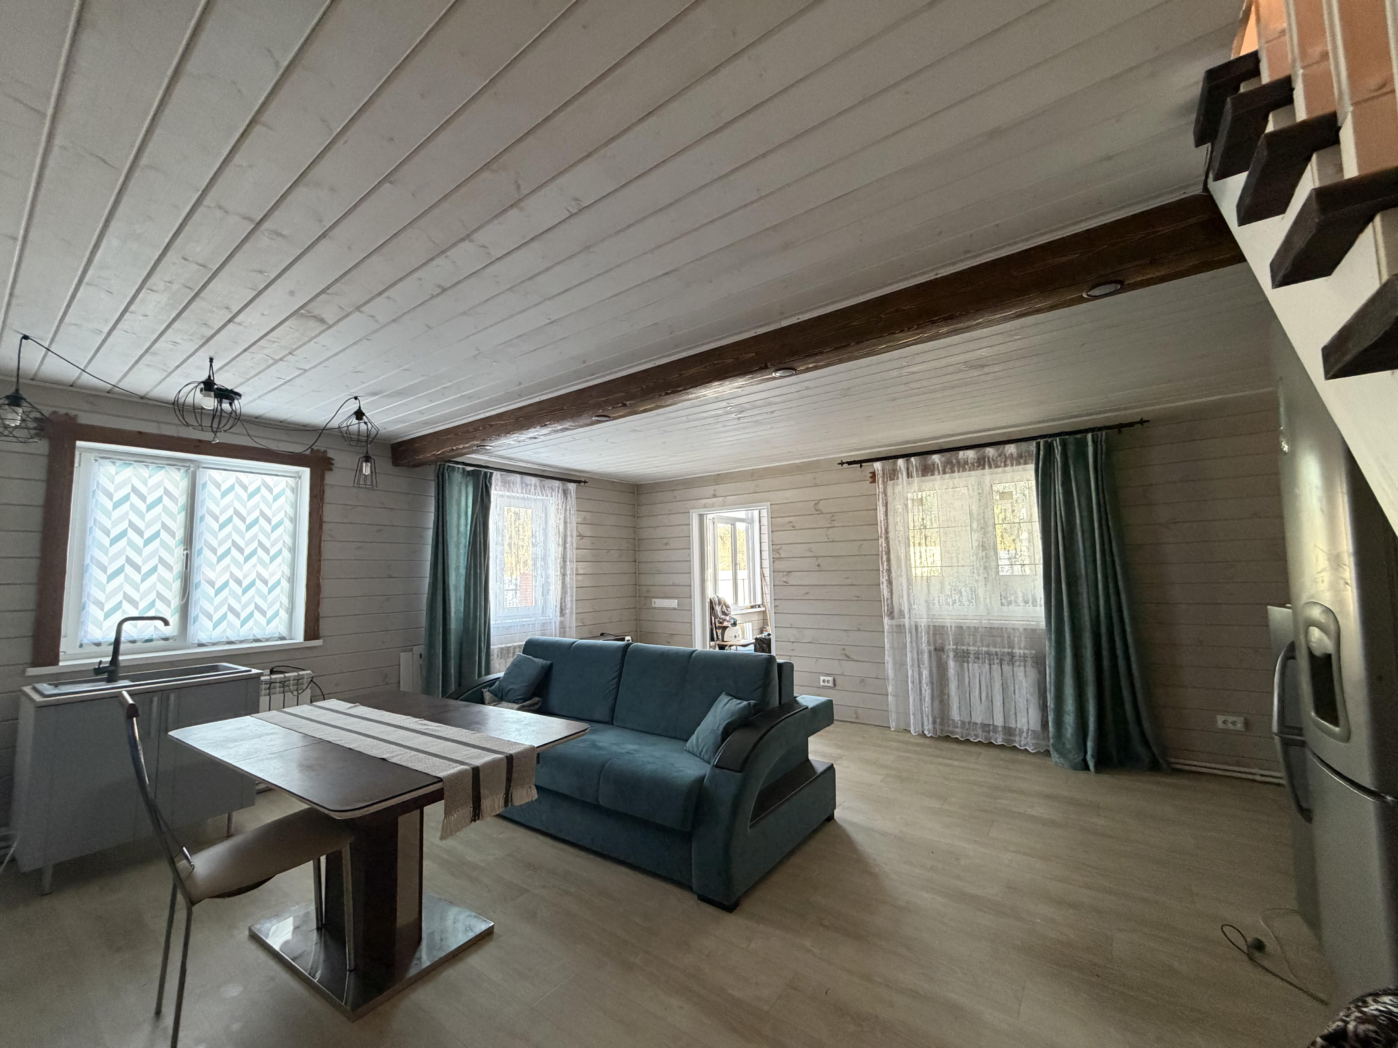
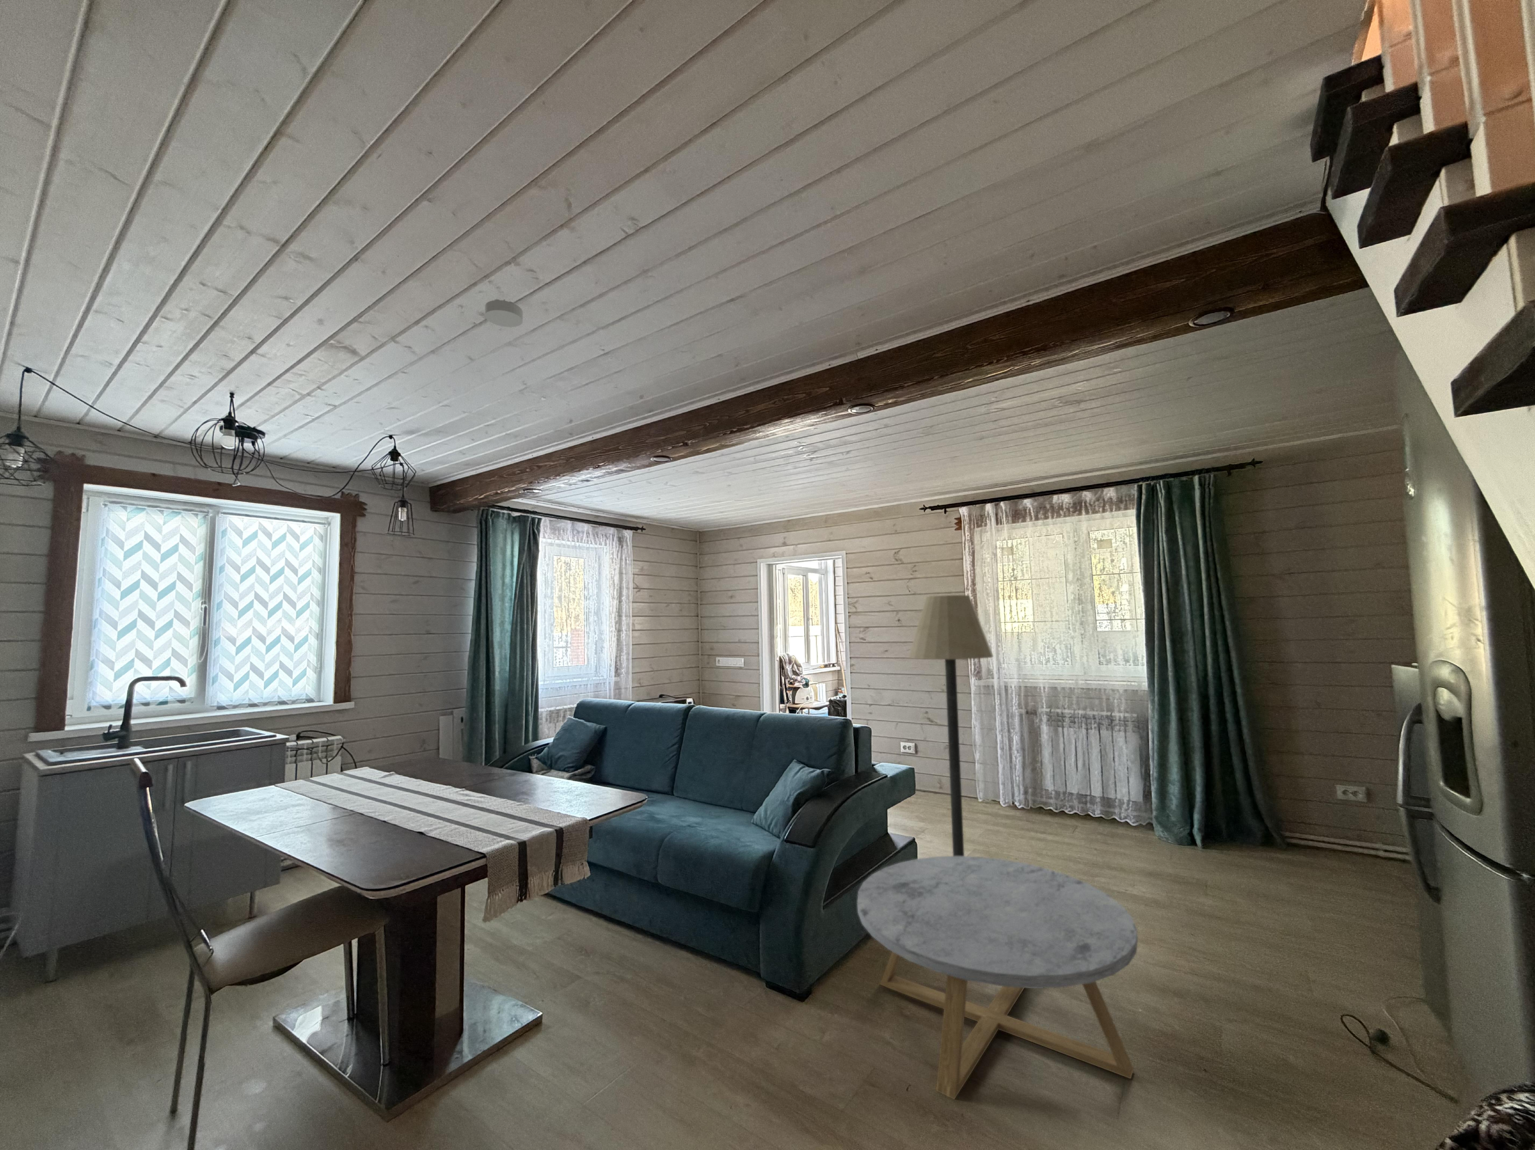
+ coffee table (990, 963)
+ floor lamp (954, 751)
+ smoke detector (504, 310)
